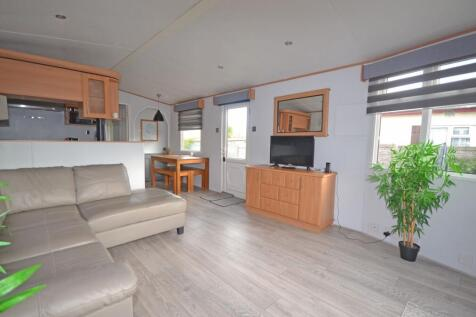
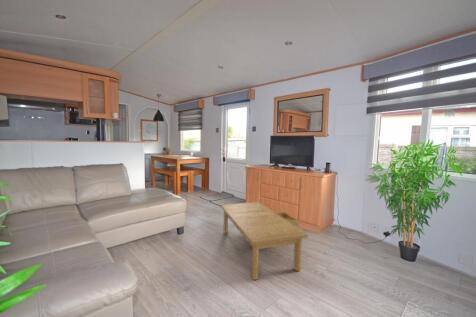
+ coffee table (255, 232)
